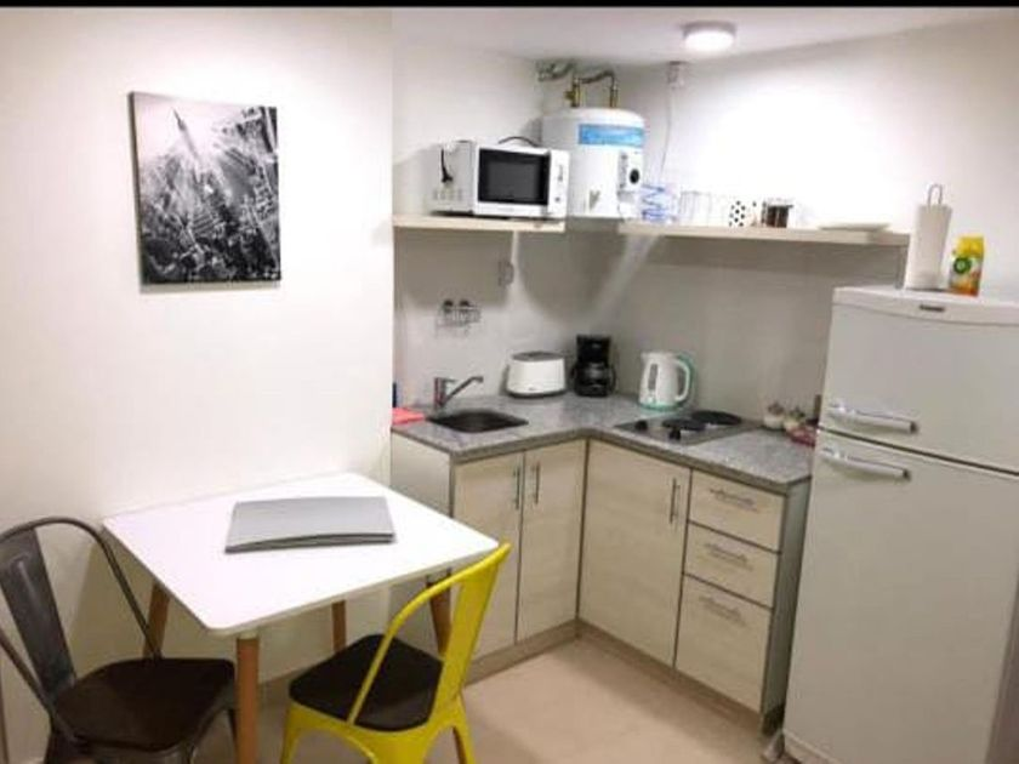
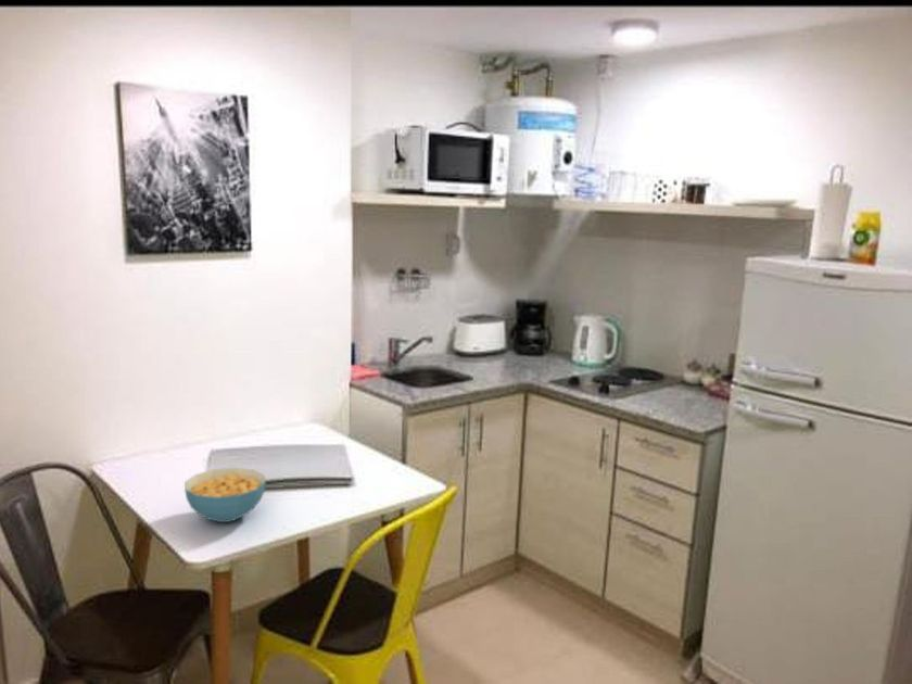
+ cereal bowl (226, 499)
